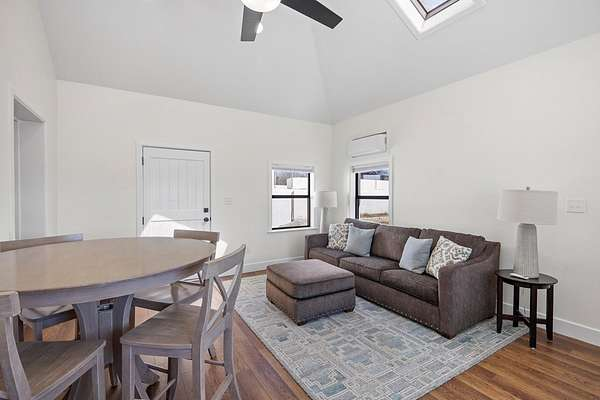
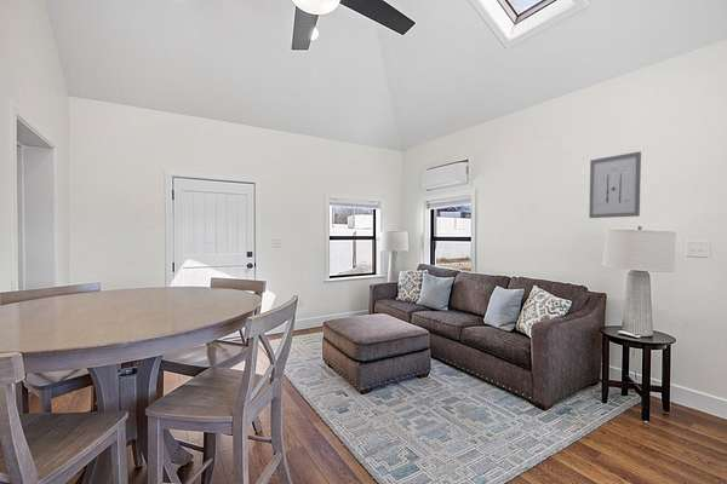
+ wall art (613, 186)
